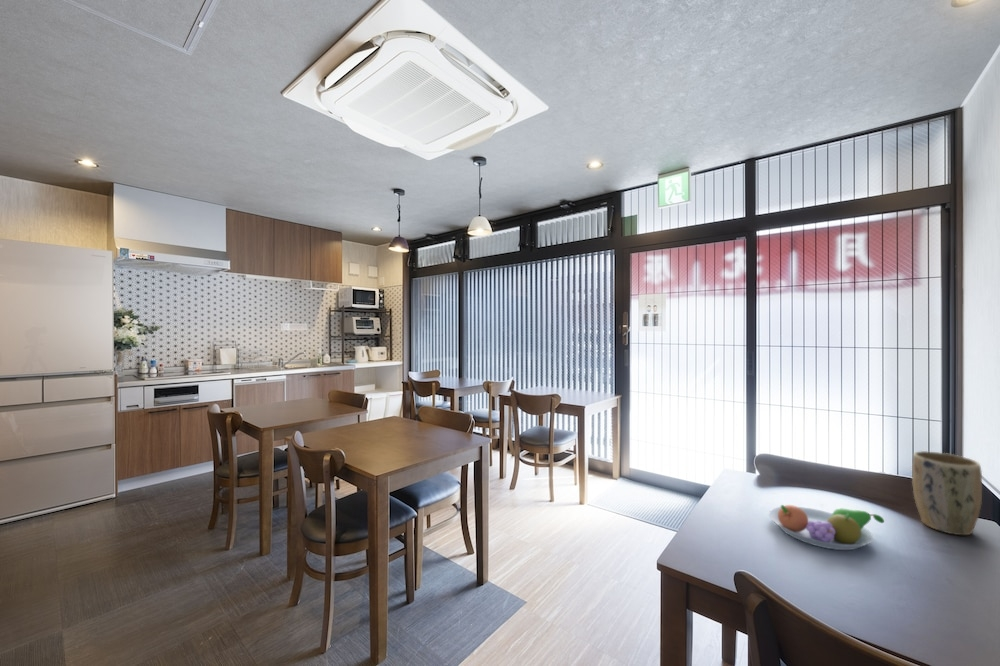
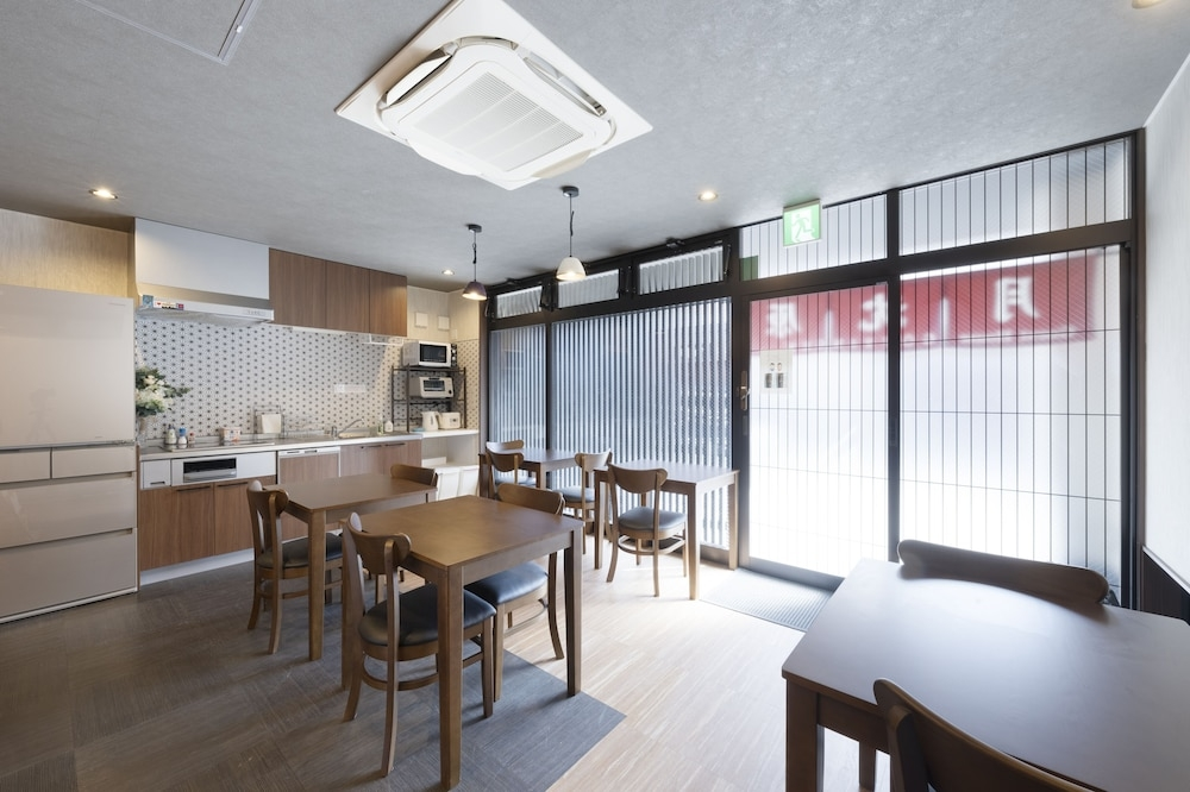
- plant pot (945, 492)
- fruit bowl (822, 517)
